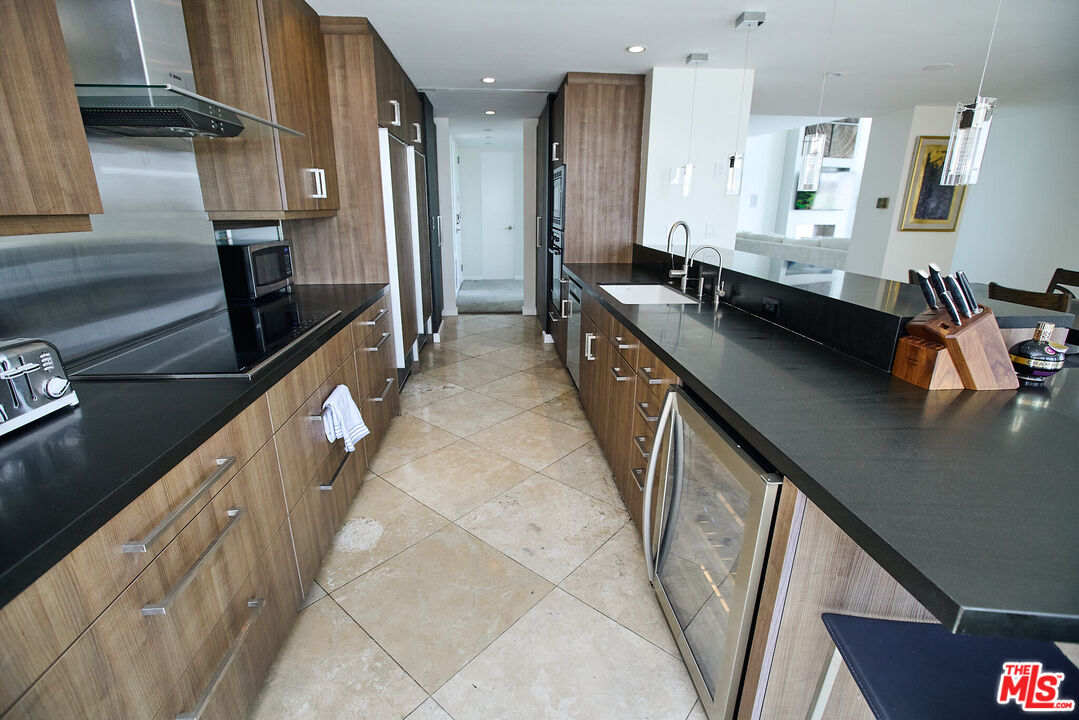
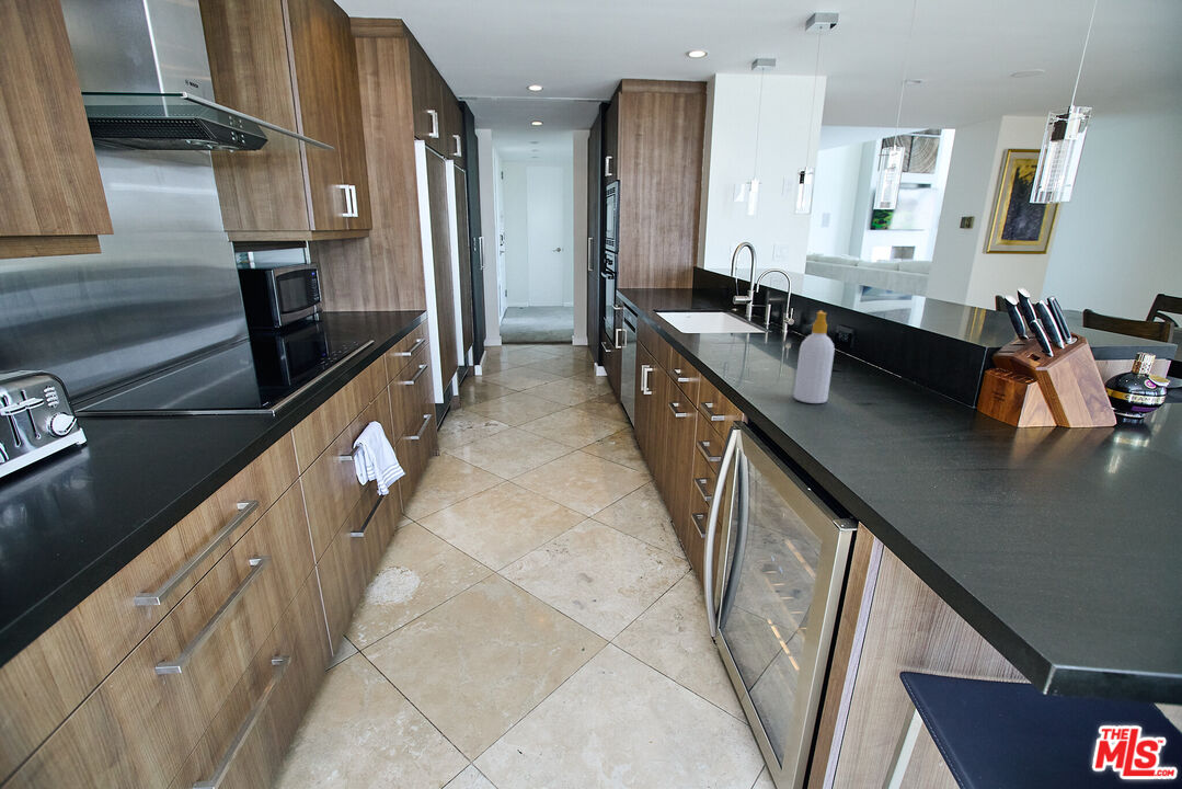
+ soap bottle (815, 356)
